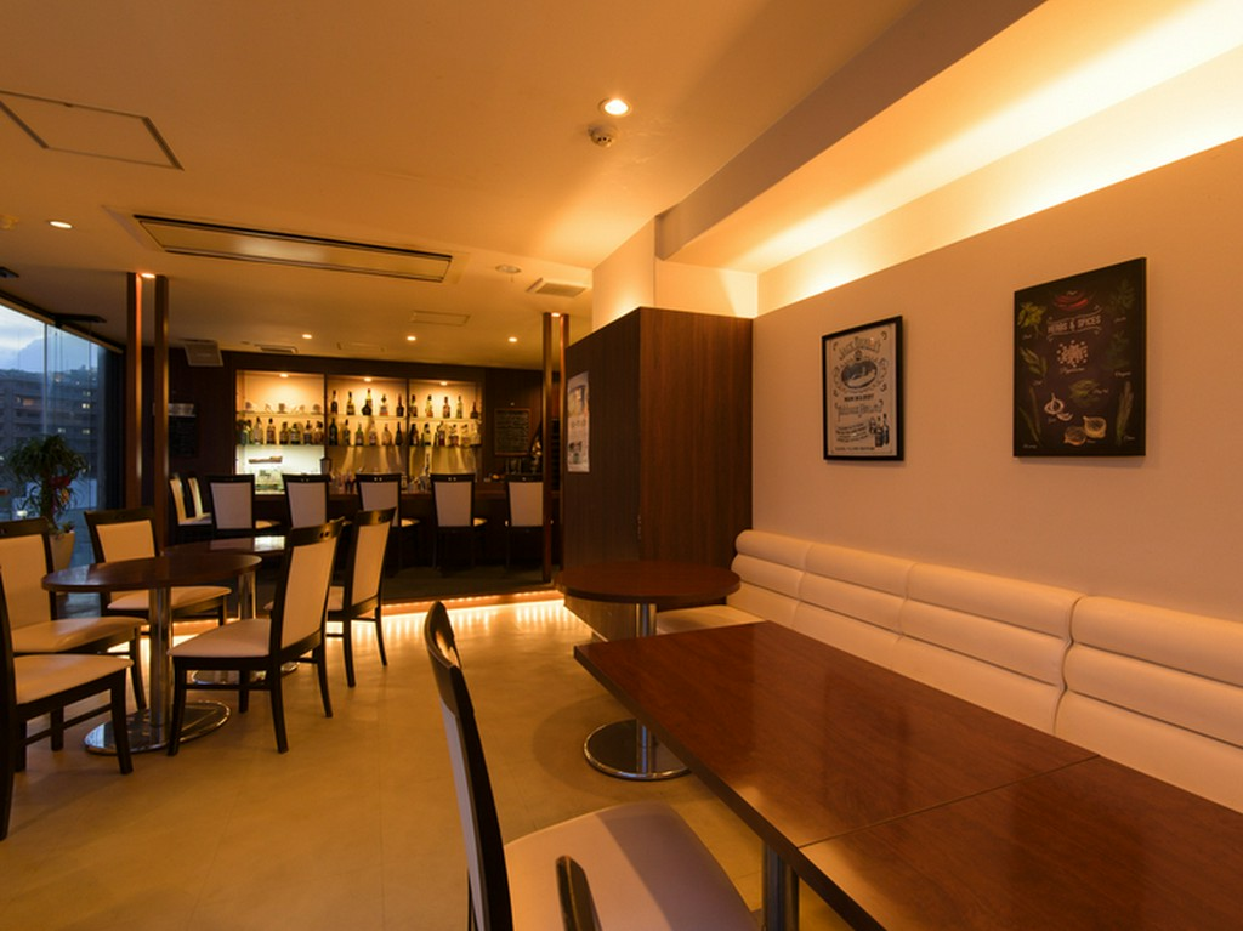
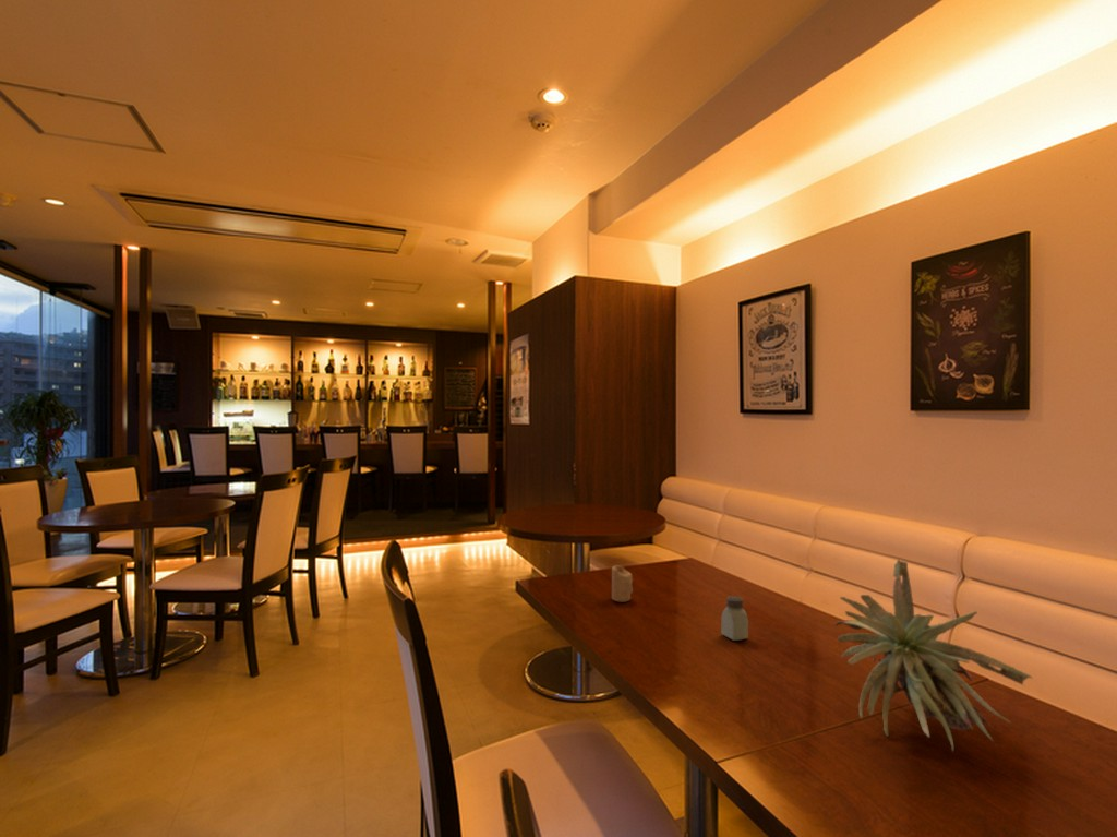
+ plant (901, 642)
+ candle (622, 583)
+ saltshaker (734, 617)
